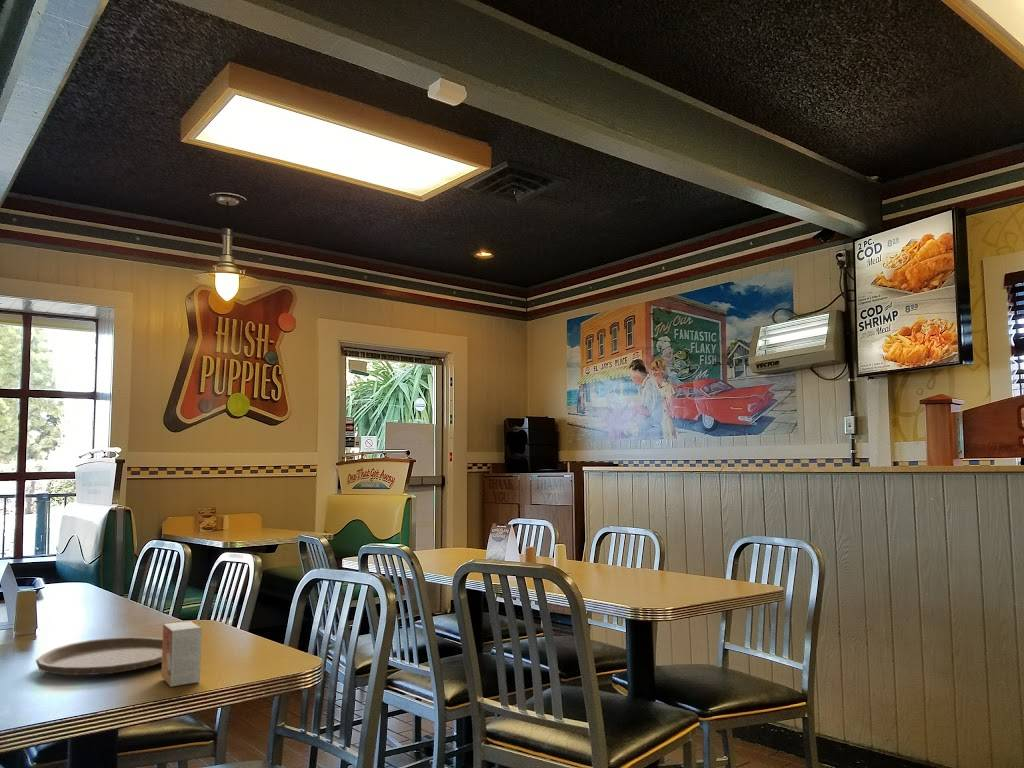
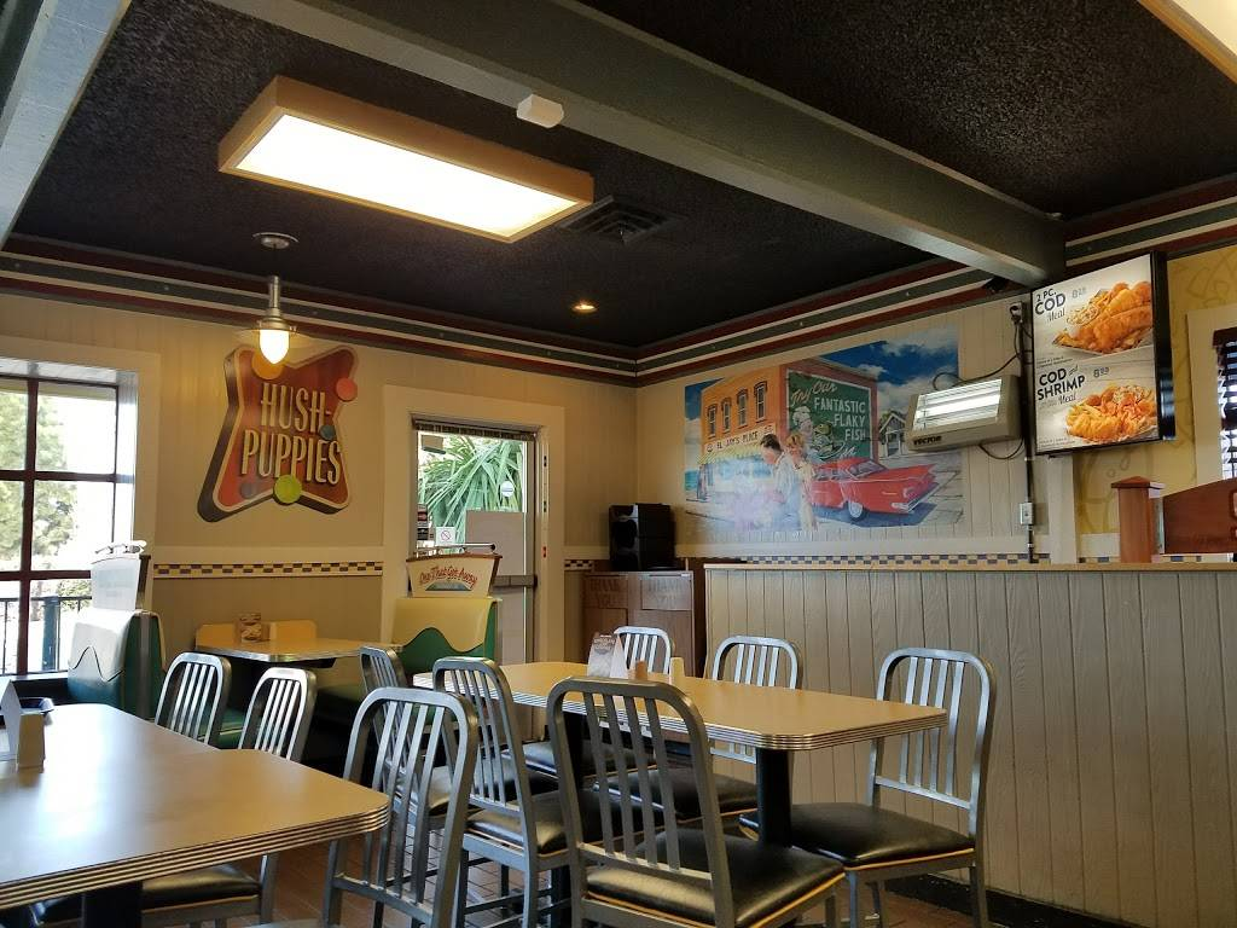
- small box (181, 652)
- plate (110, 656)
